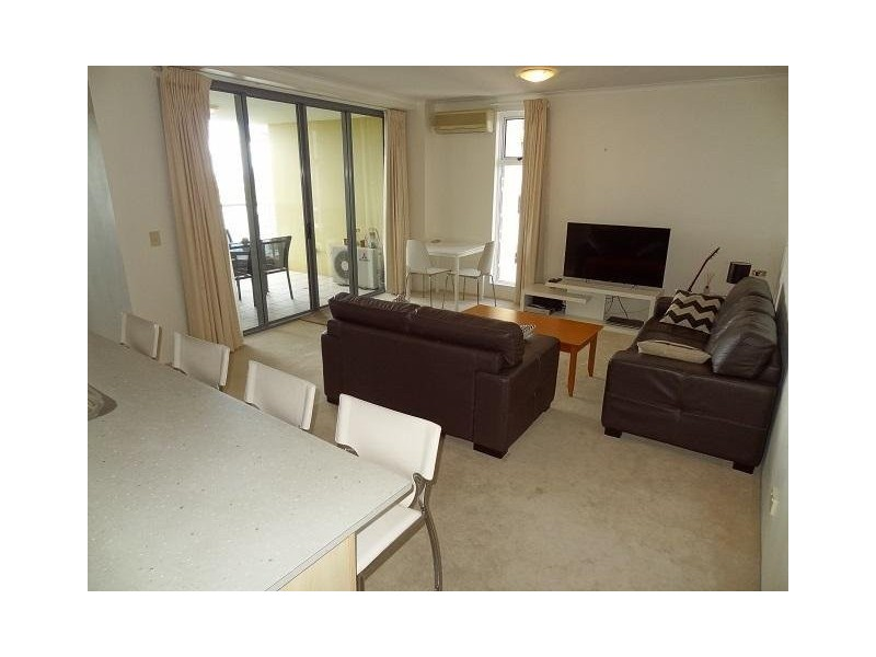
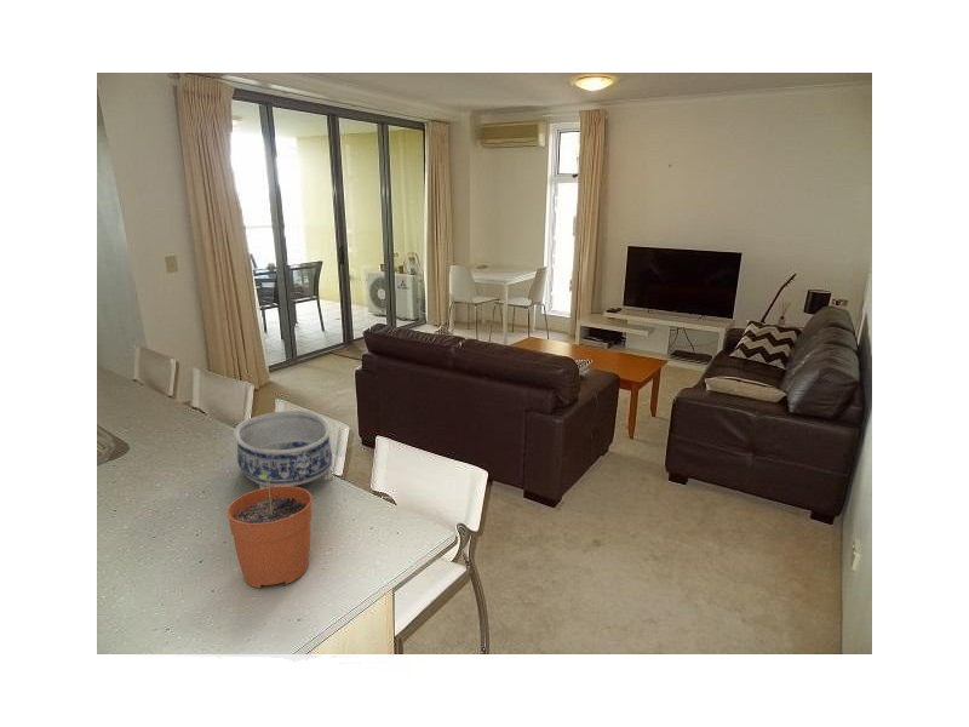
+ decorative bowl (283, 450)
+ plant pot (271, 520)
